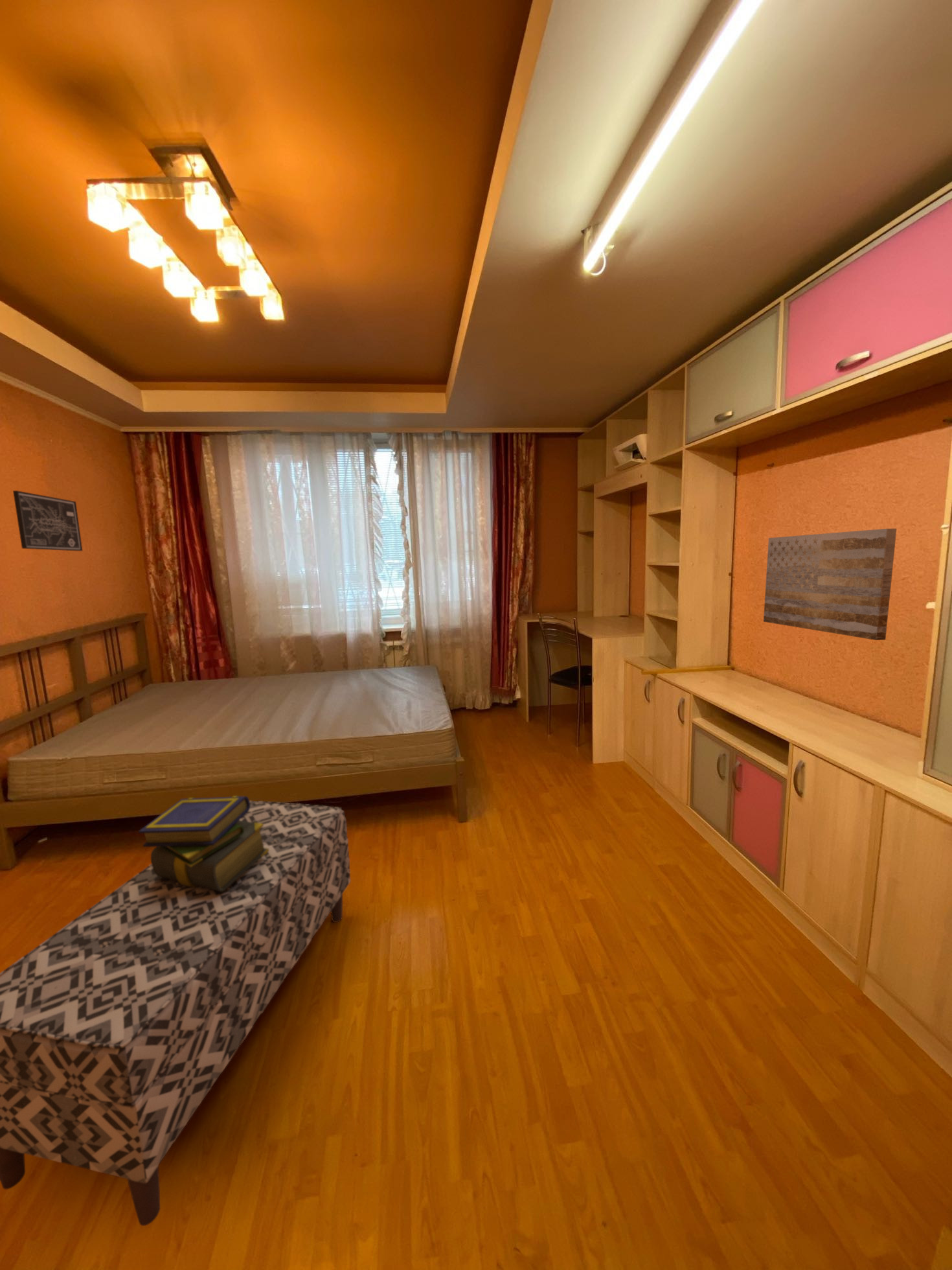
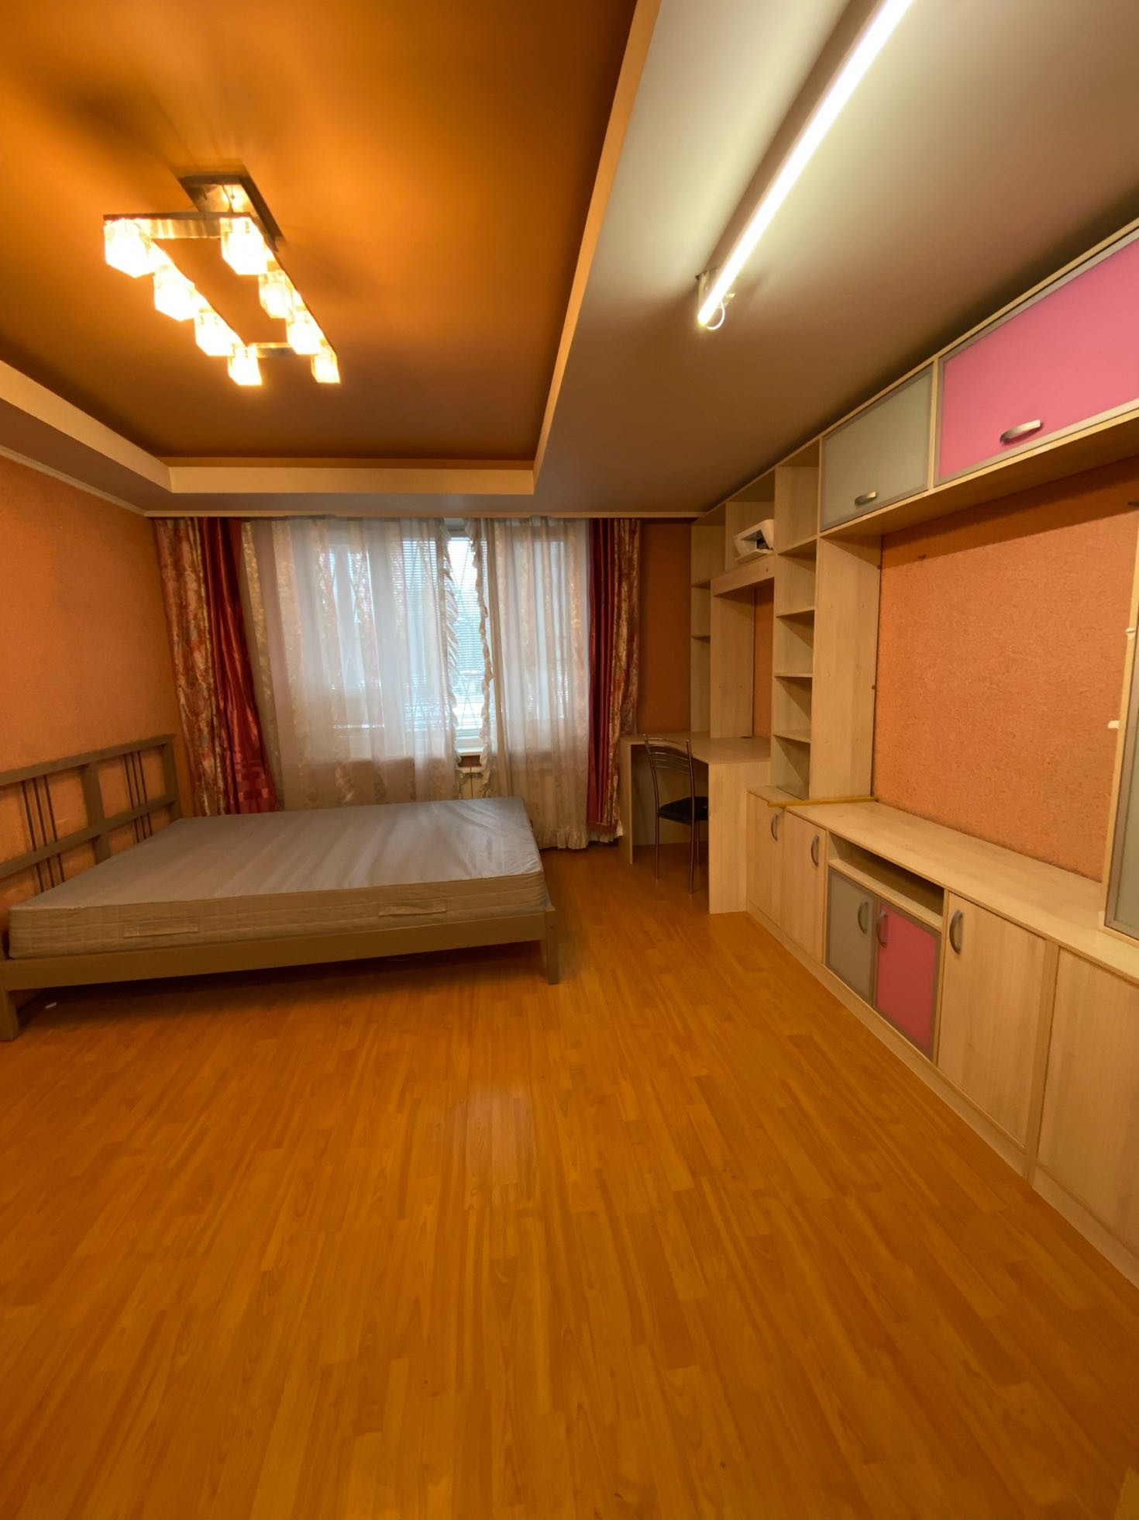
- wall art (819, 582)
- wall art (51, 523)
- bench (210, 949)
- stack of books (205, 838)
